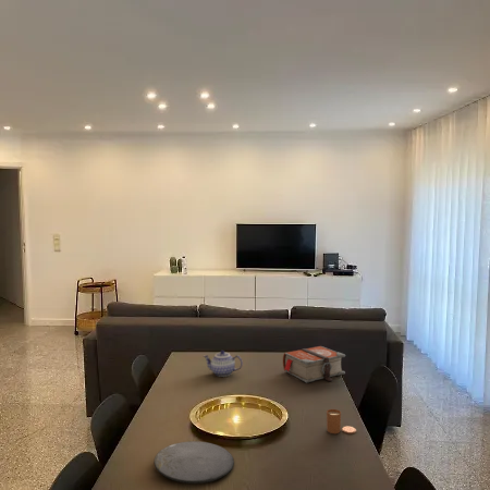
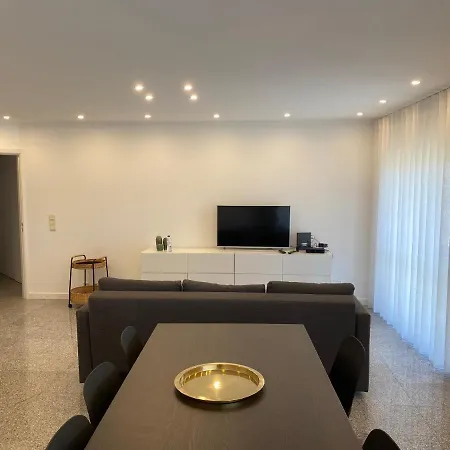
- candle (340, 421)
- teapot (222, 362)
- bible (314, 364)
- plate (194, 461)
